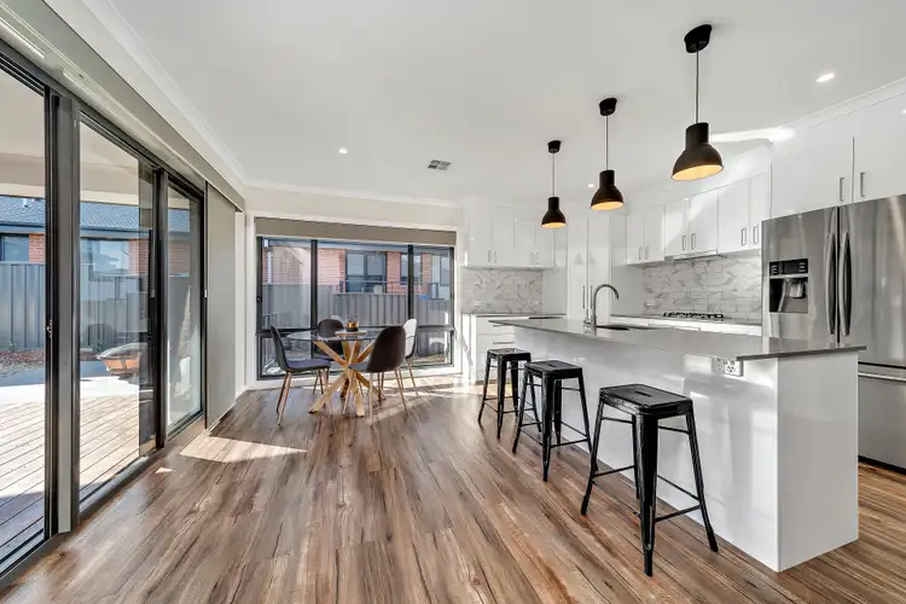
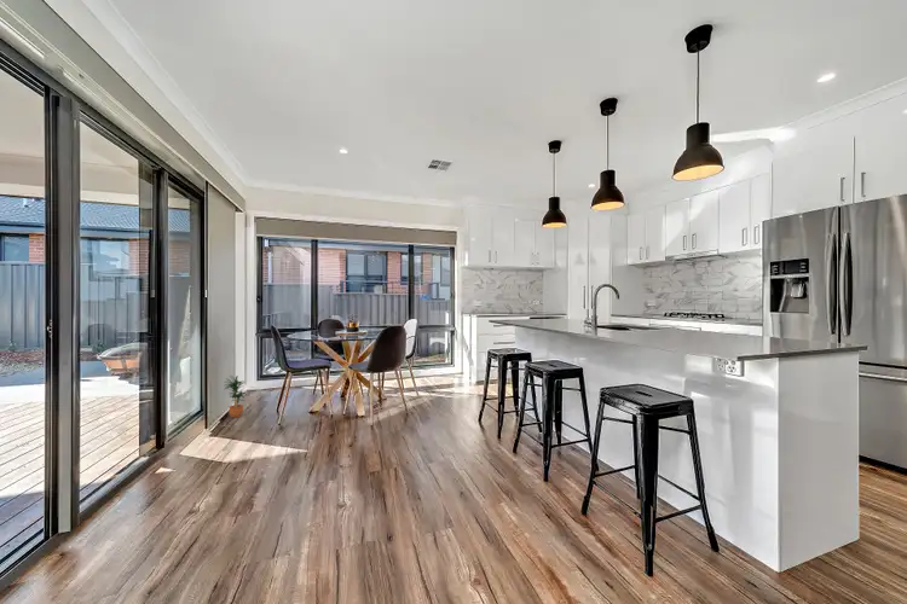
+ potted plant (235, 395)
